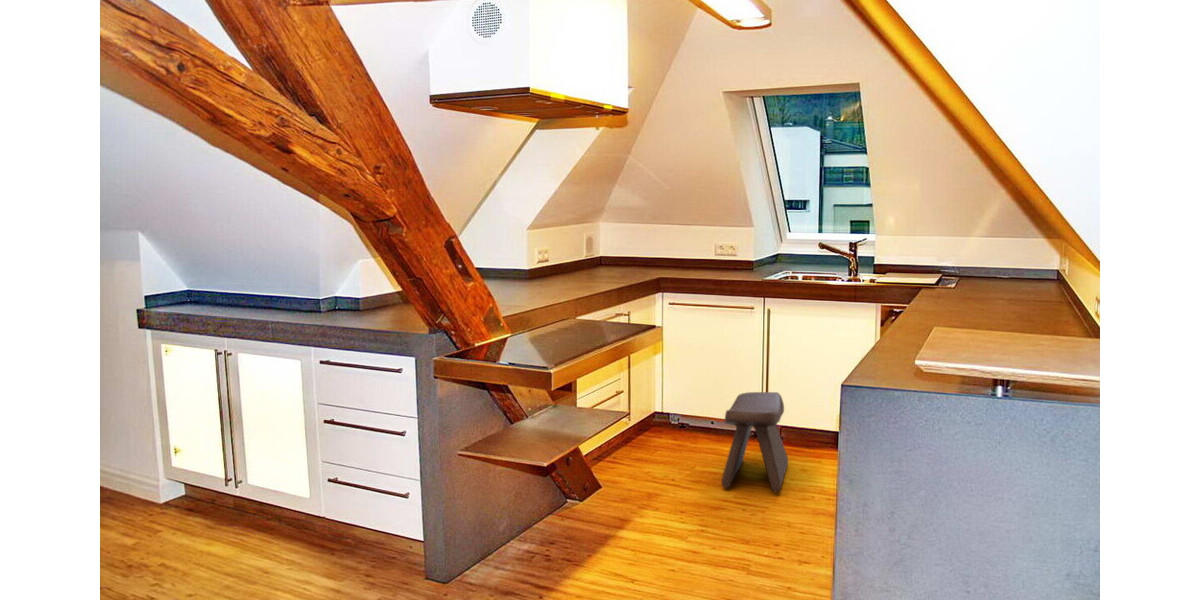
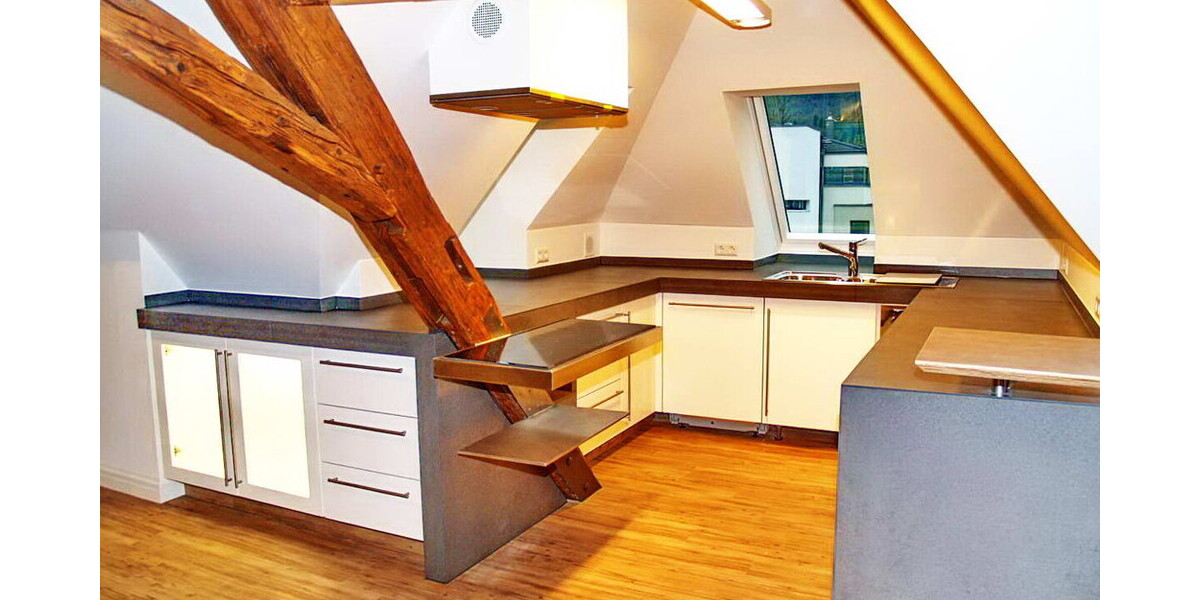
- stool (757, 438)
